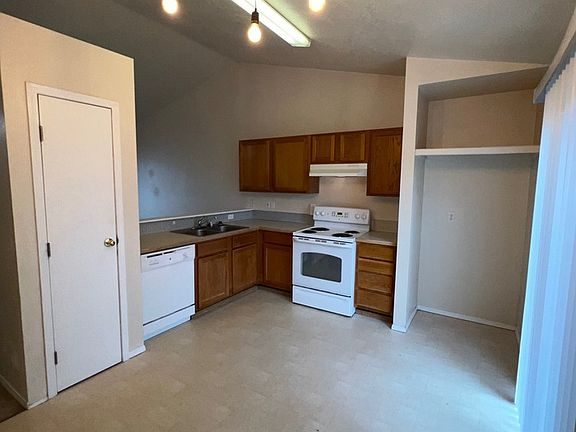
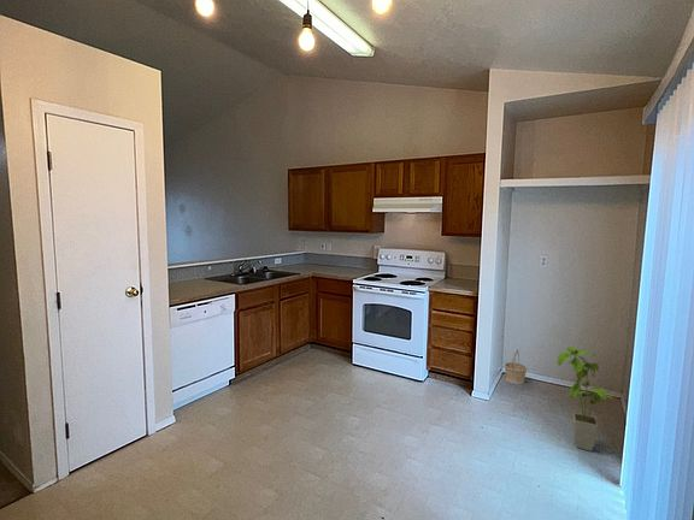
+ house plant (581, 401)
+ basket (516, 364)
